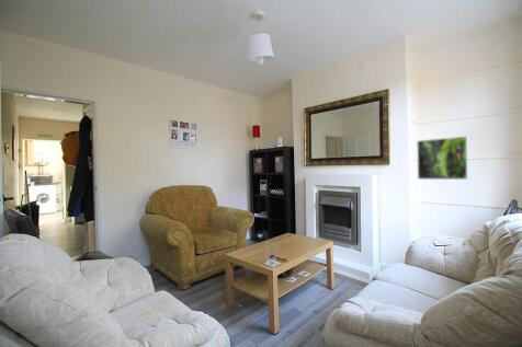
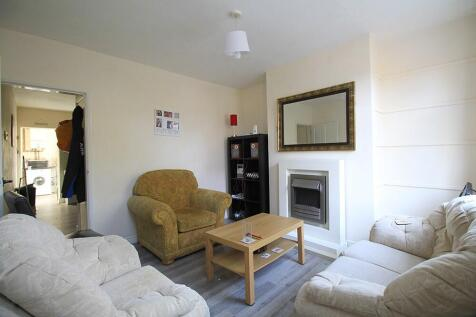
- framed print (441, 159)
